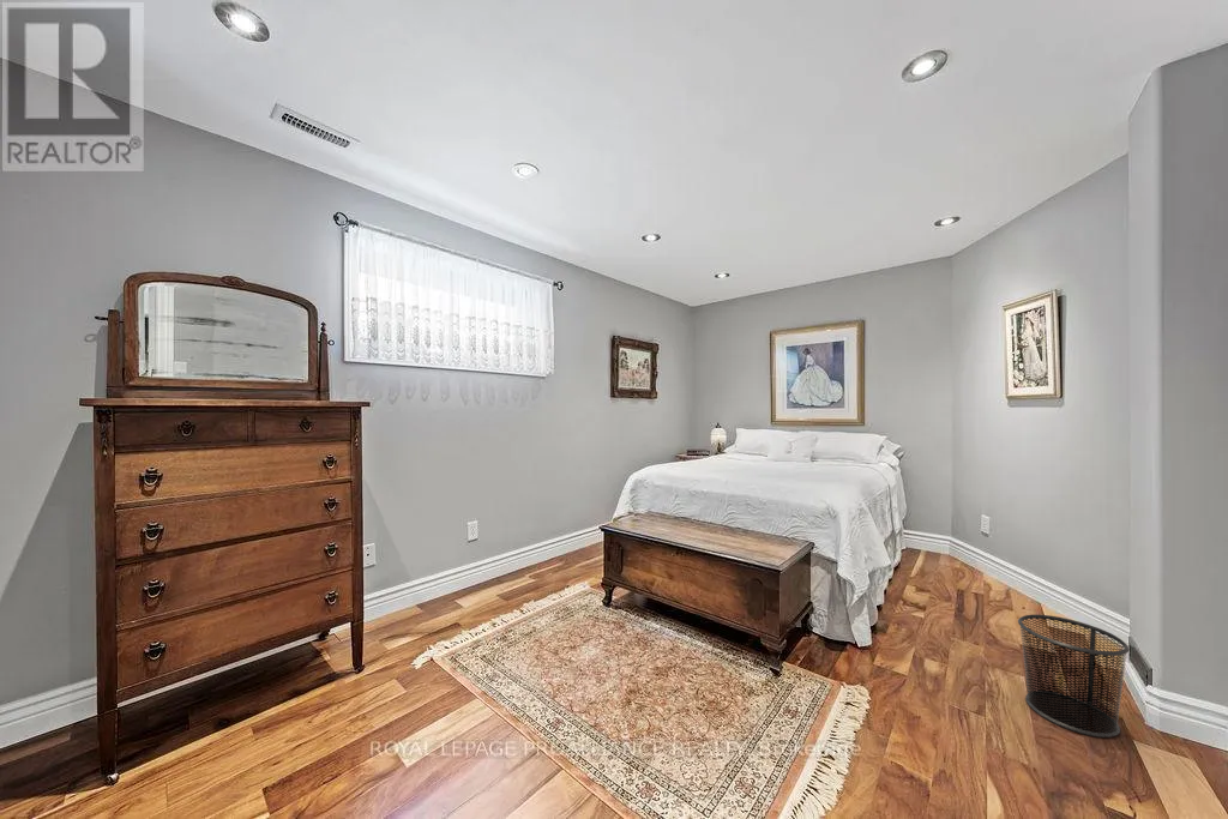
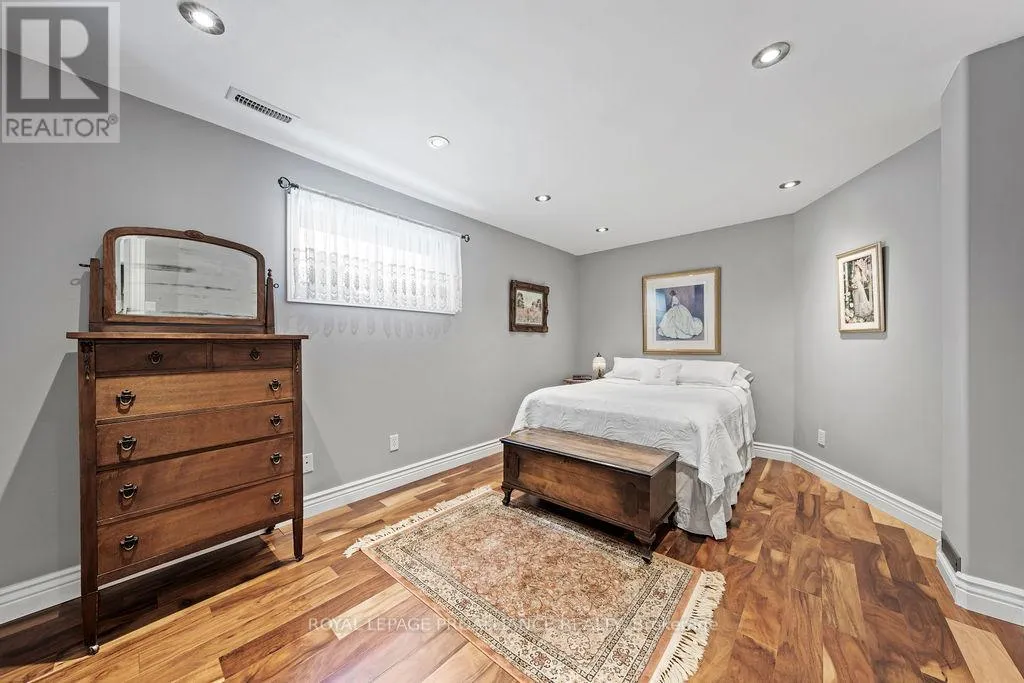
- waste bin (1070, 673)
